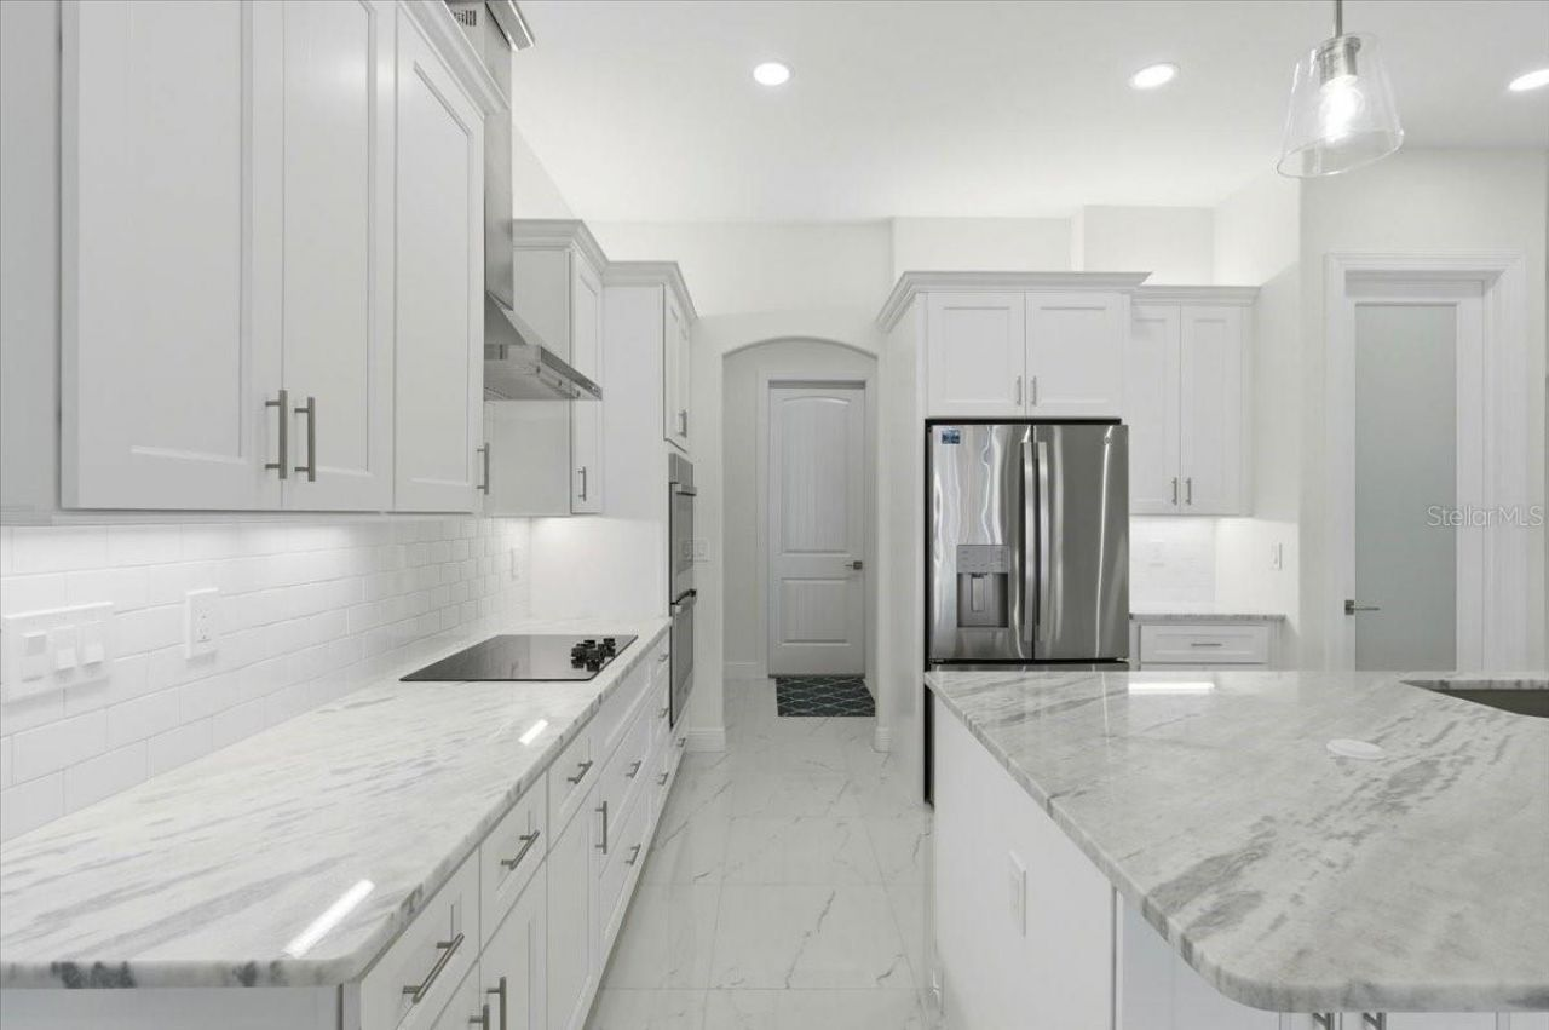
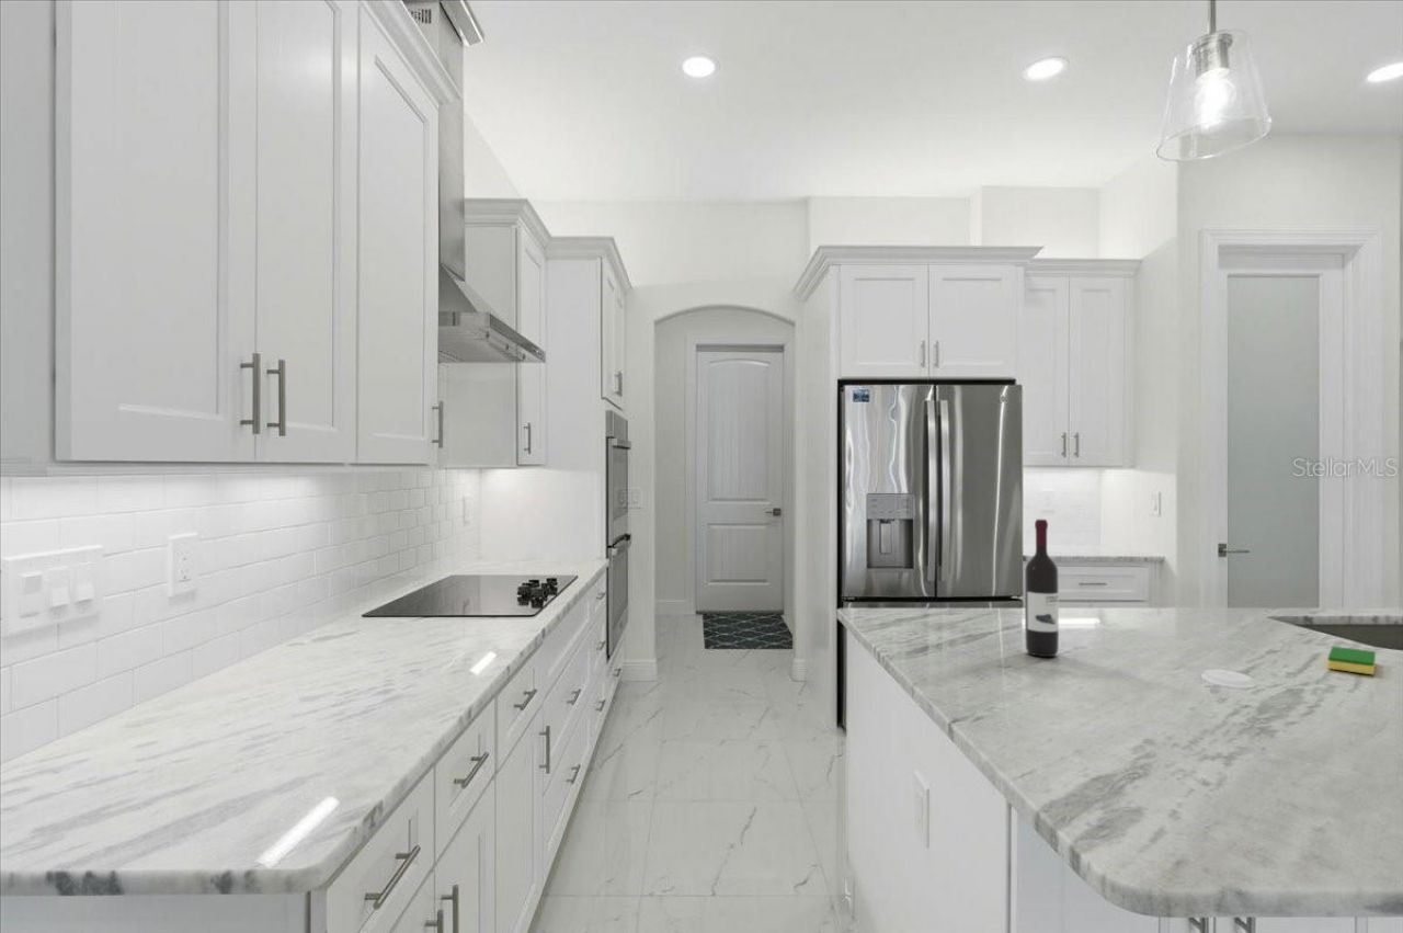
+ wine bottle (1041, 587)
+ dish sponge (1351, 659)
